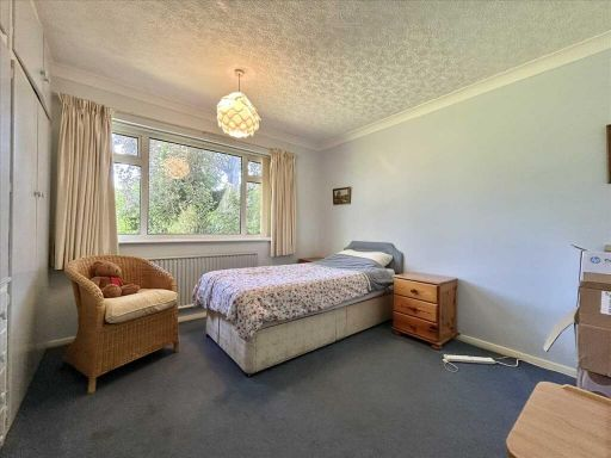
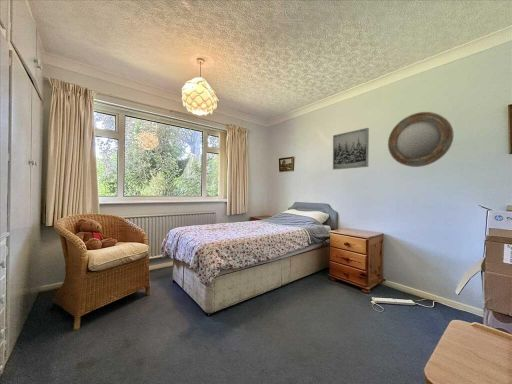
+ wall art (349, 150)
+ home mirror (417, 139)
